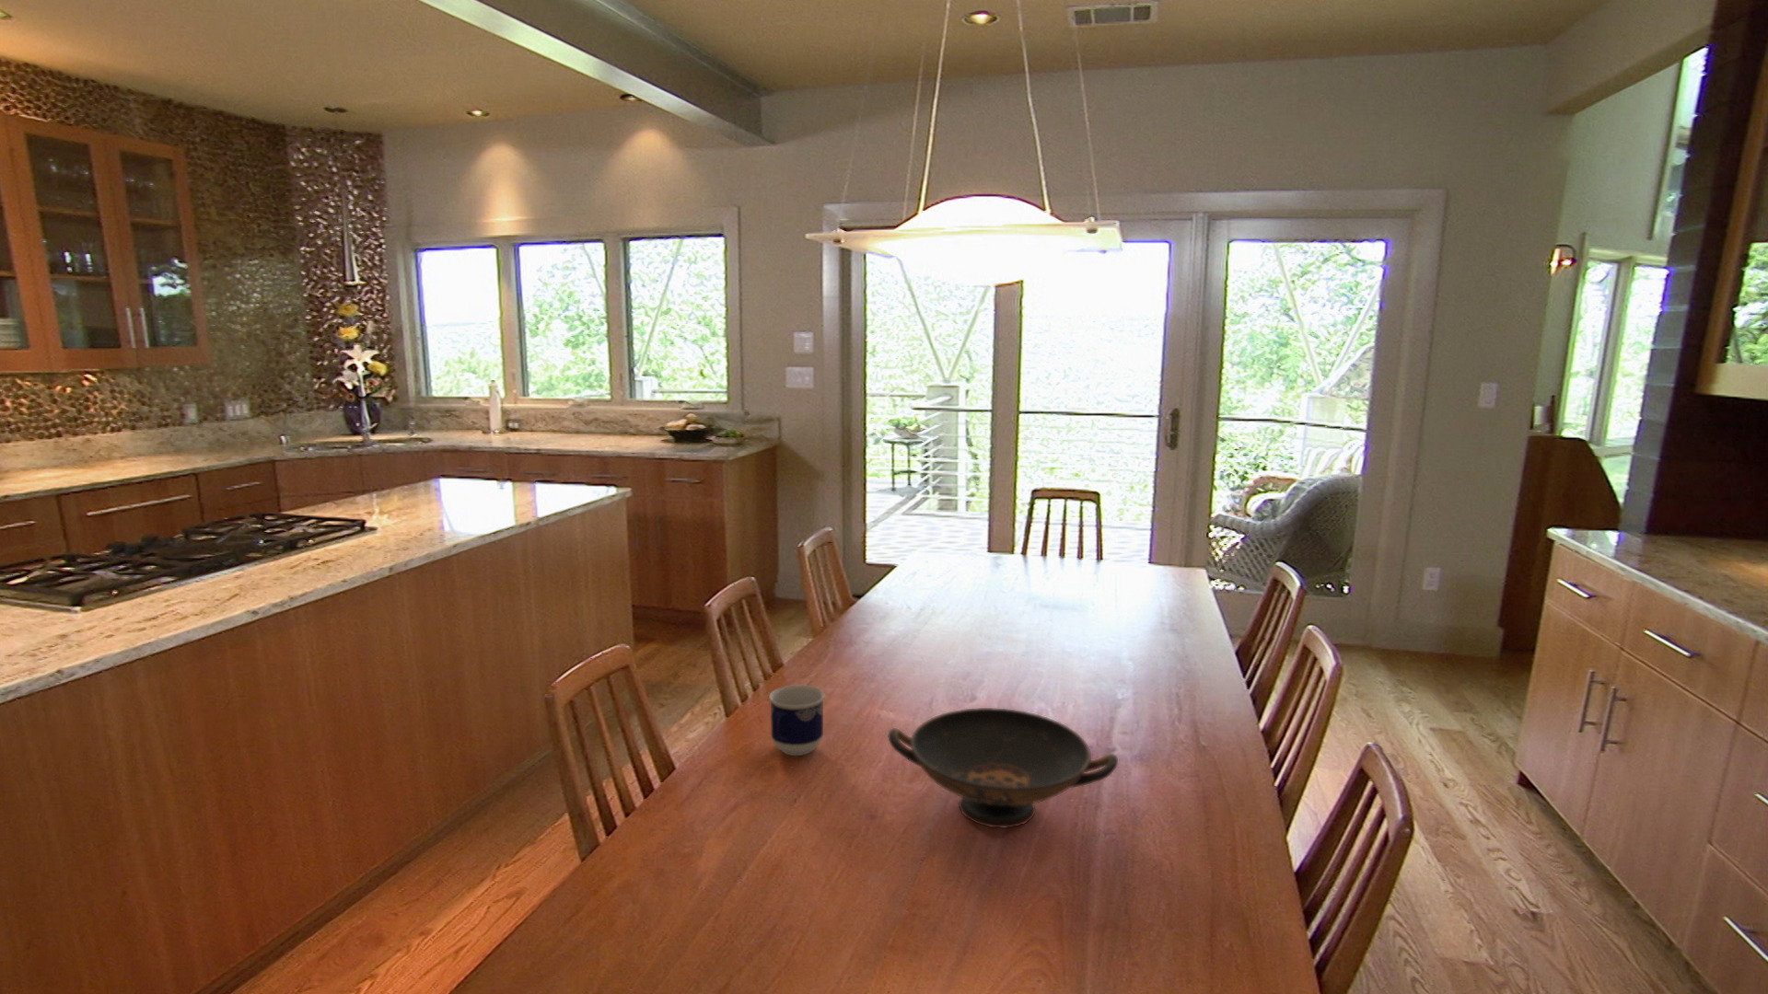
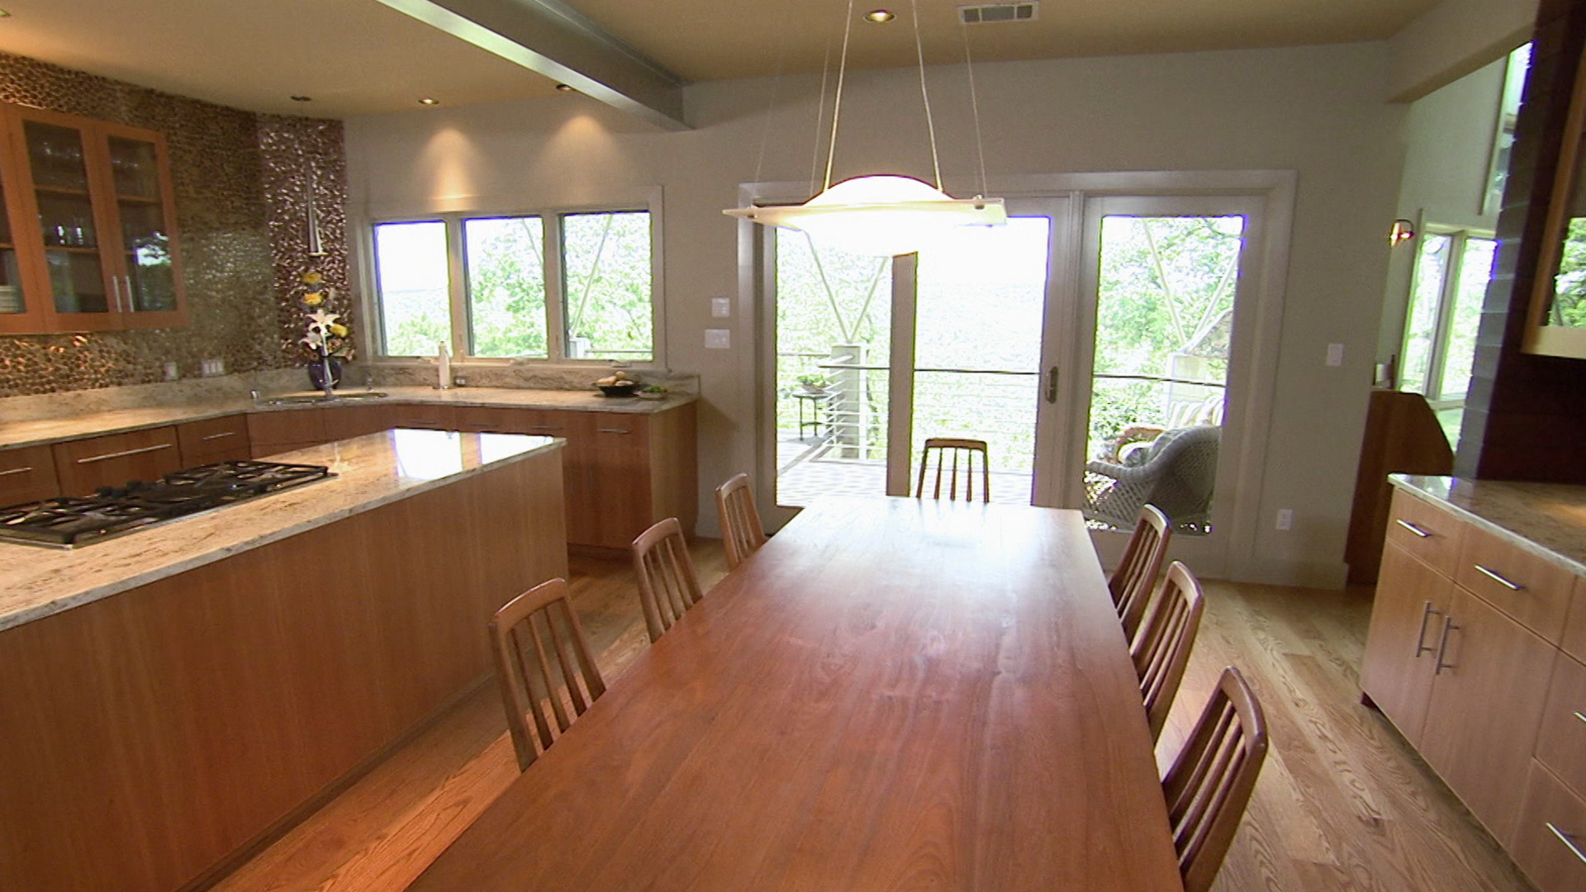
- decorative bowl (998, 776)
- cup (793, 726)
